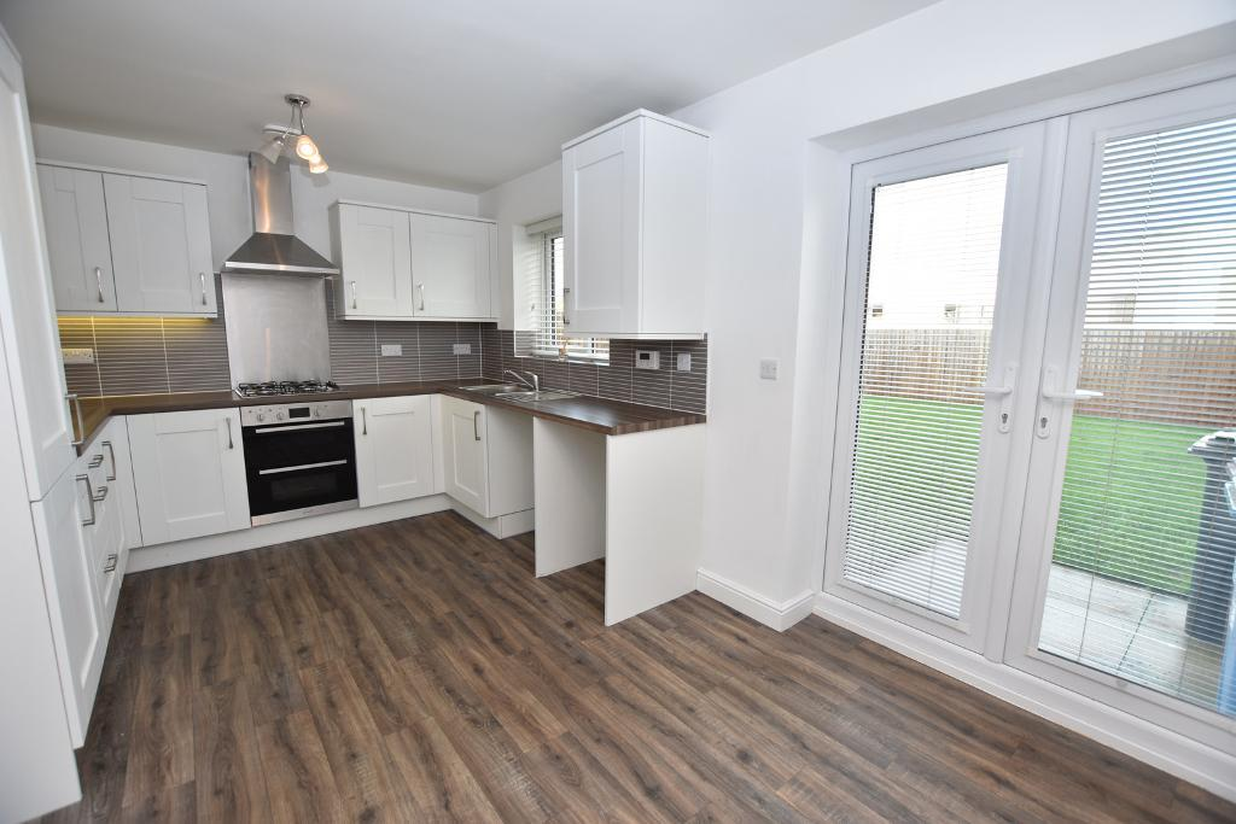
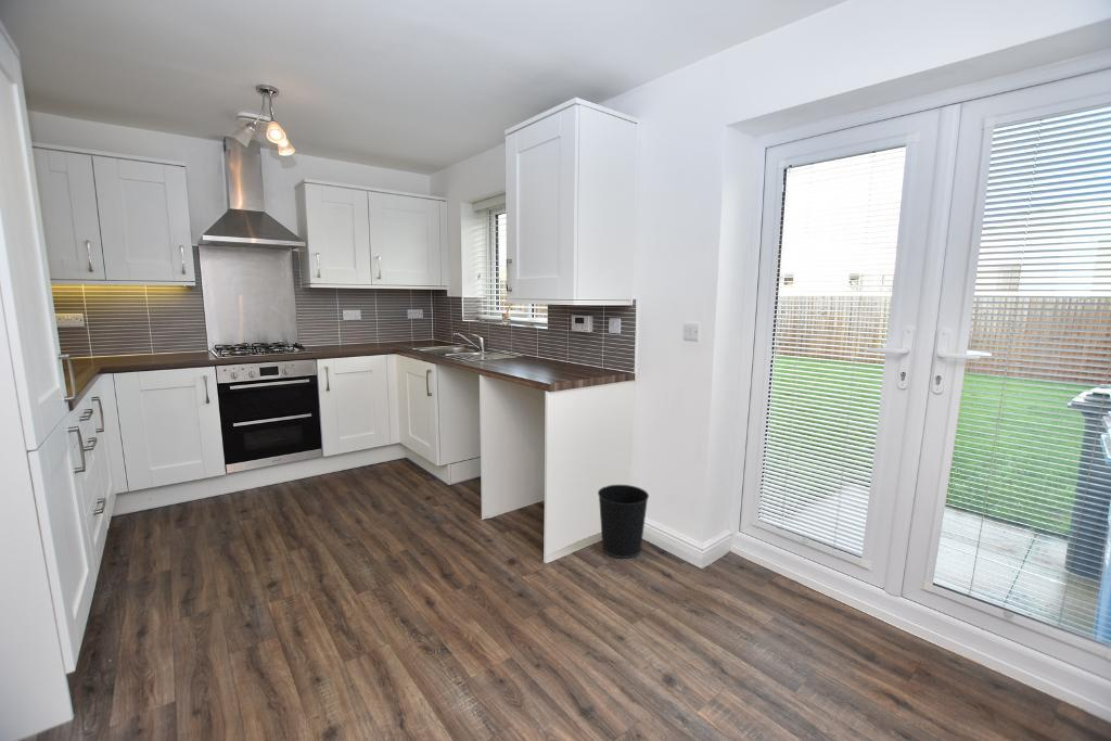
+ wastebasket (622, 521)
